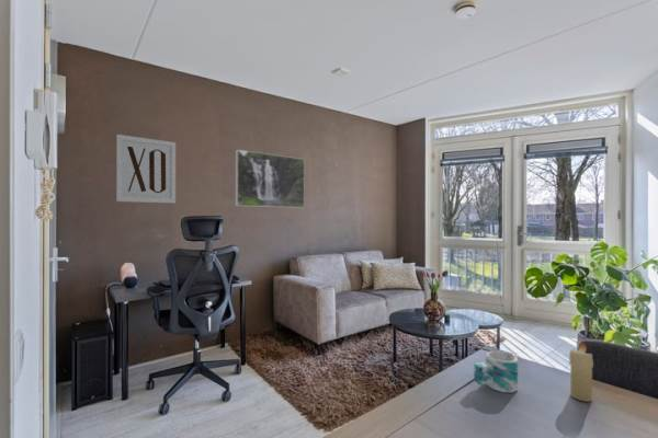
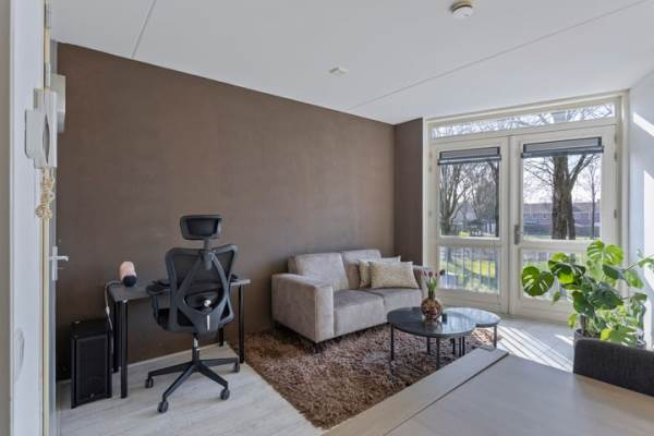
- candle (580, 368)
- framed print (272, 181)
- wall art (147, 170)
- mug (495, 371)
